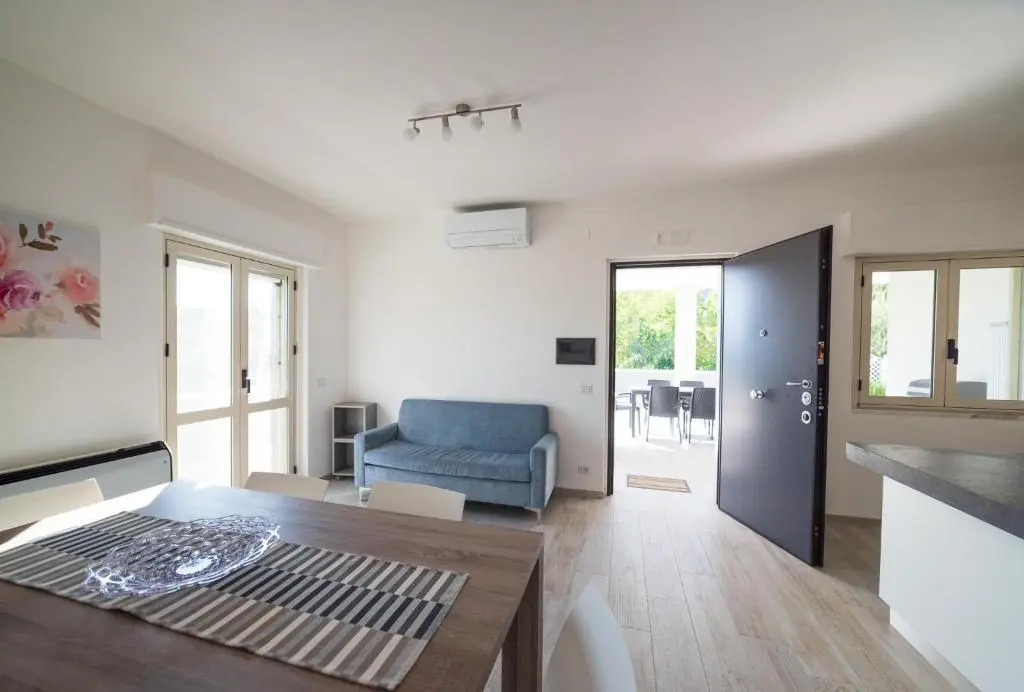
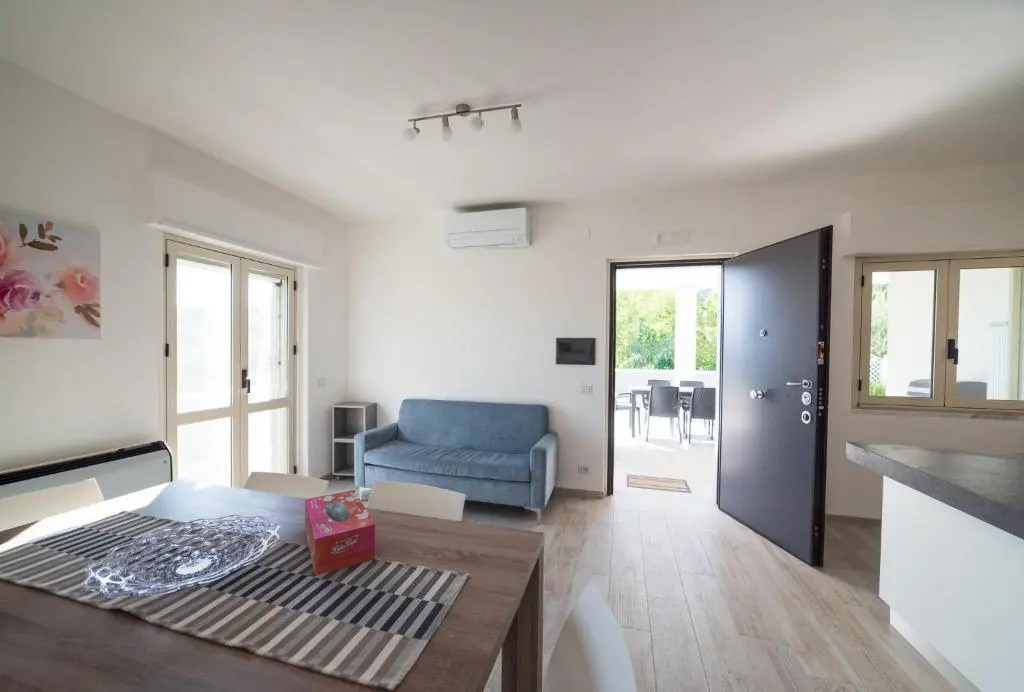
+ tissue box (337, 527)
